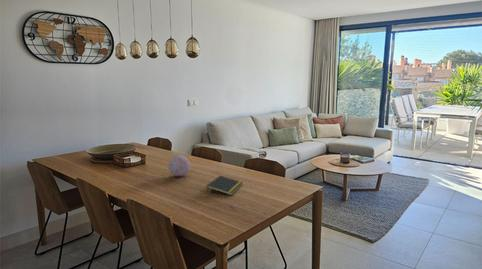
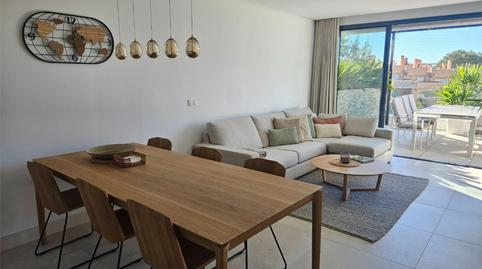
- notepad (225, 184)
- decorative orb (179, 165)
